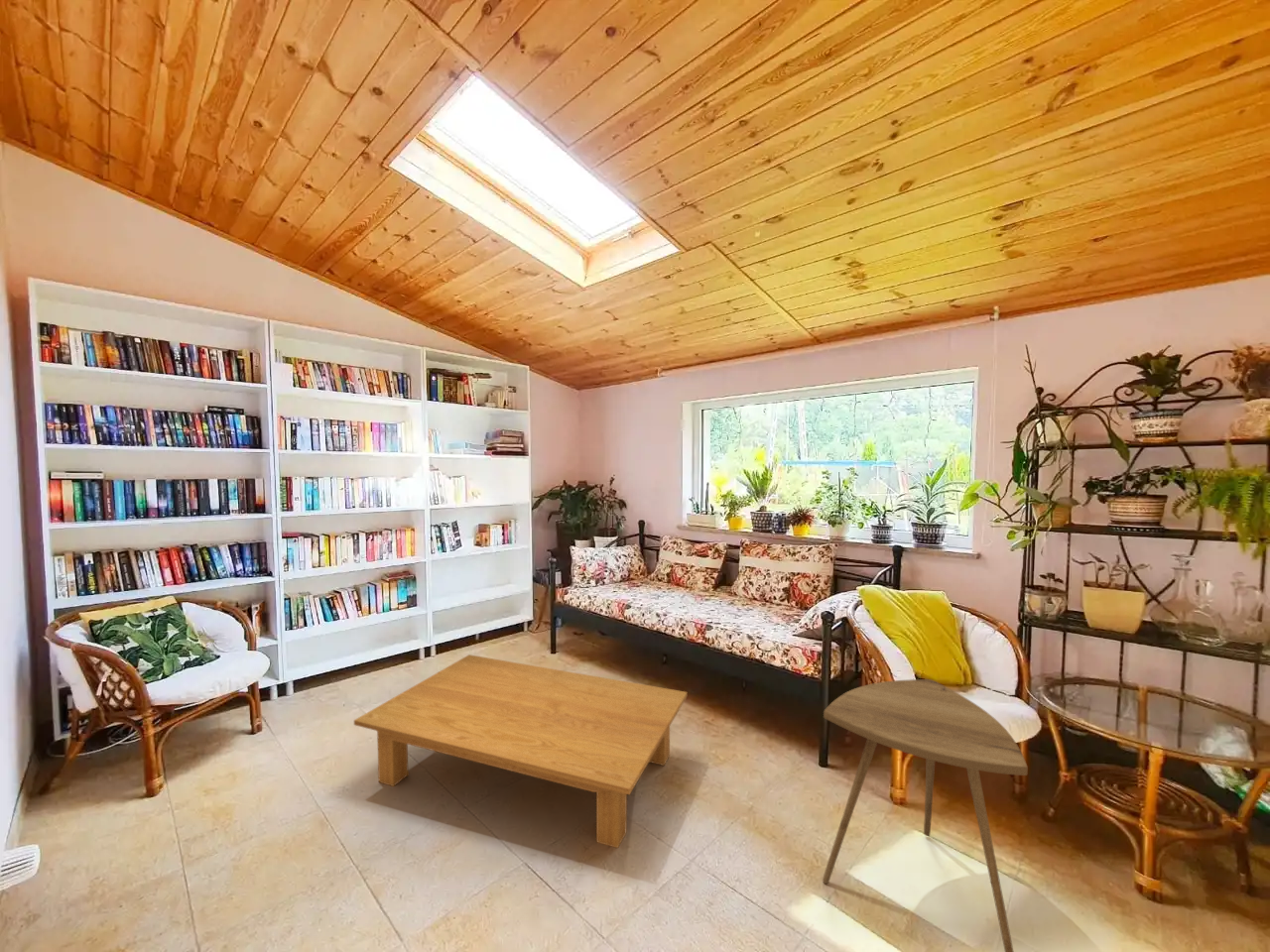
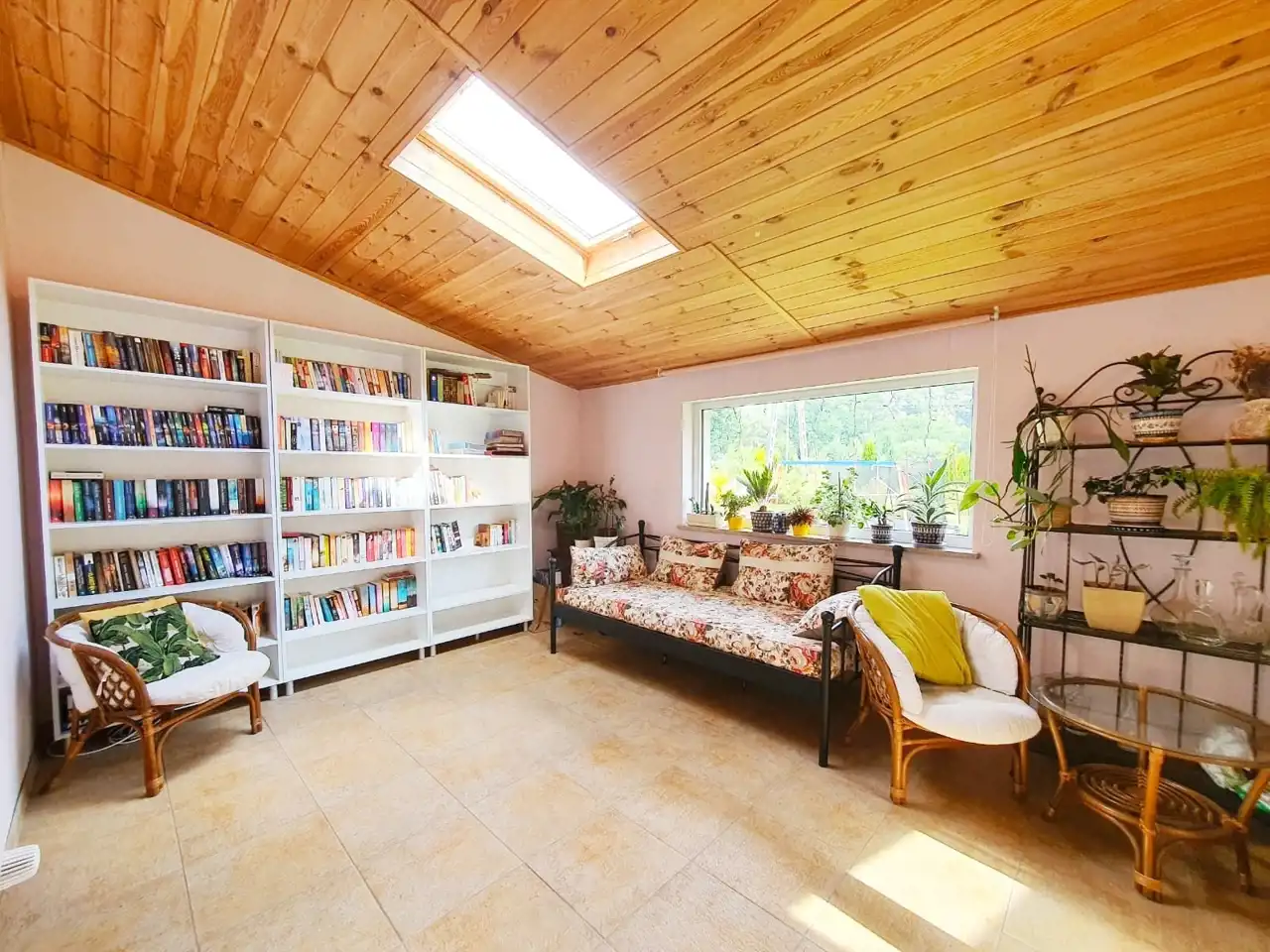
- coffee table (530, 737)
- side table (925, 800)
